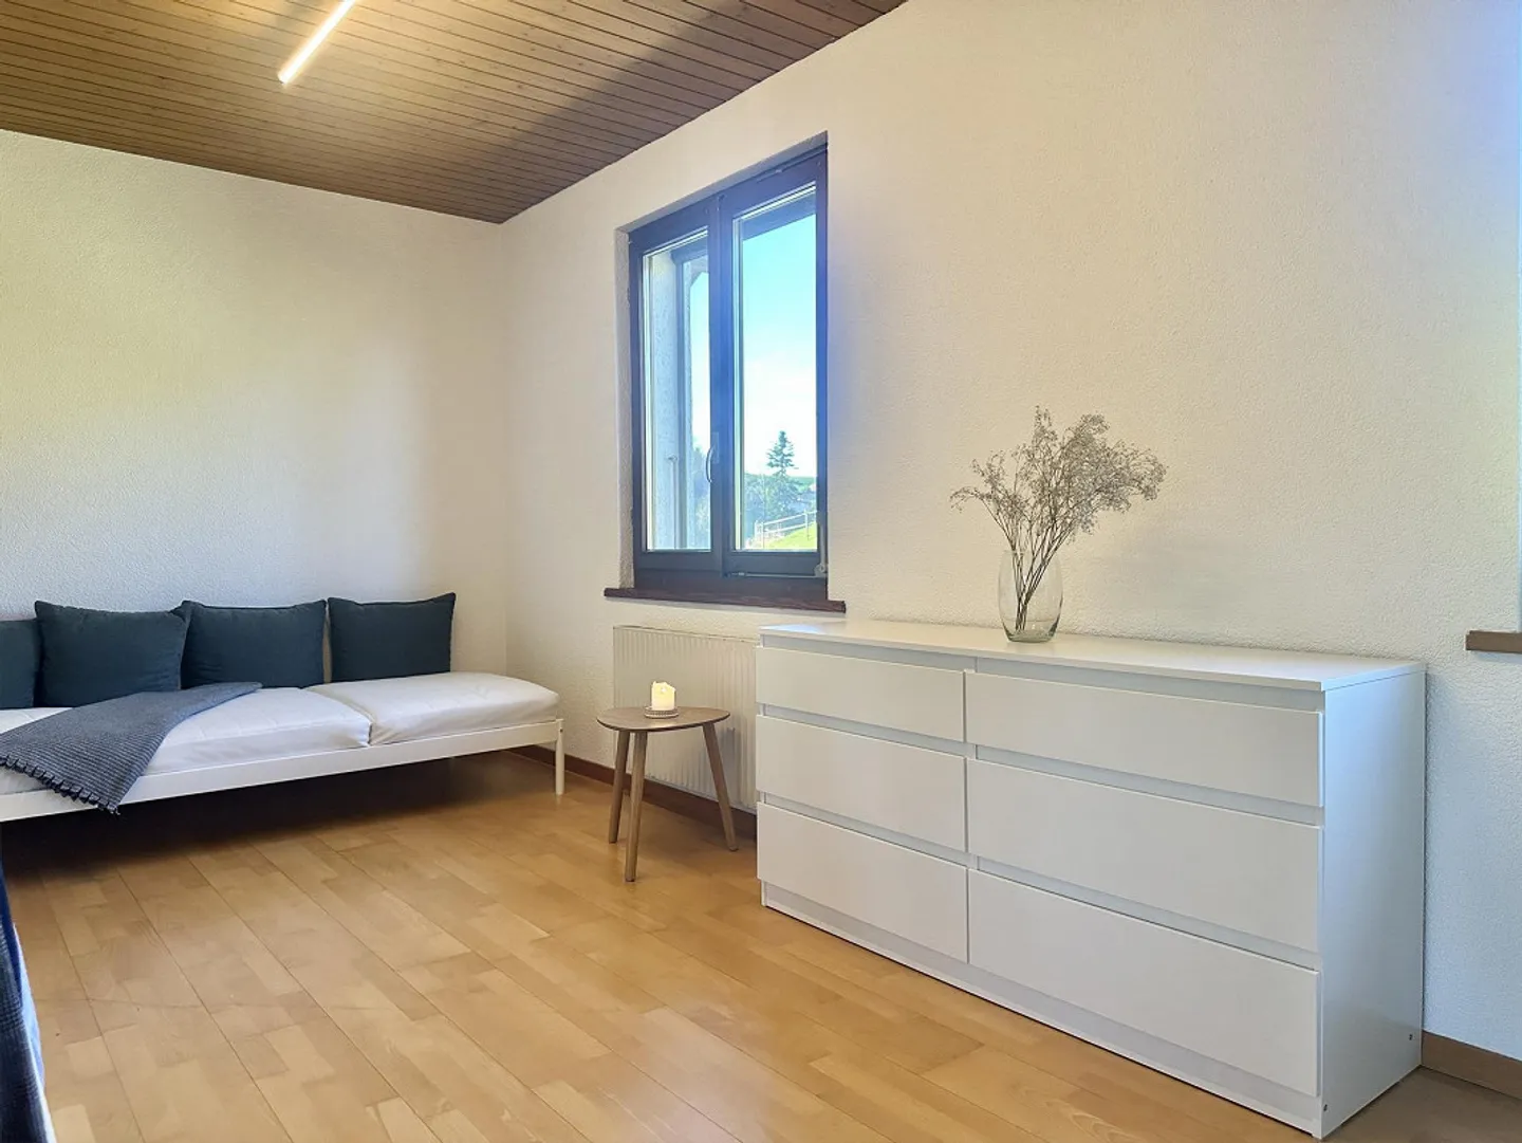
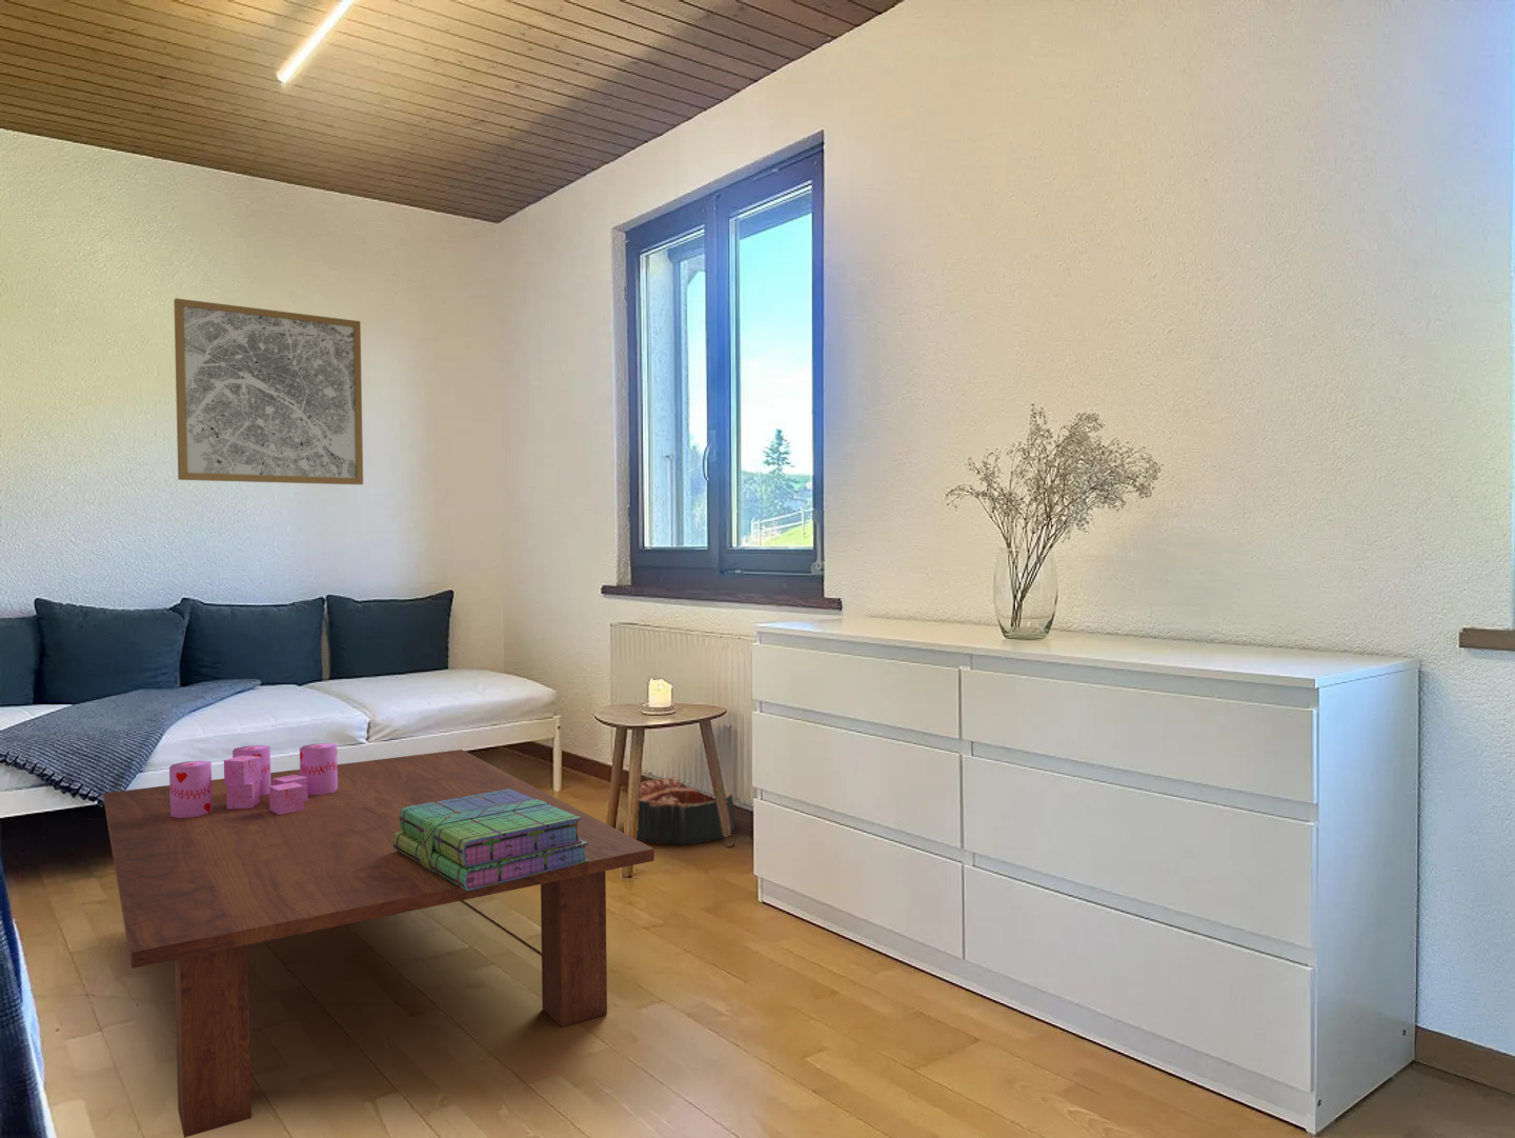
+ basket (681, 808)
+ wall art (272, 396)
+ coffee table (351, 895)
+ stack of books (489, 833)
+ candle (259, 777)
